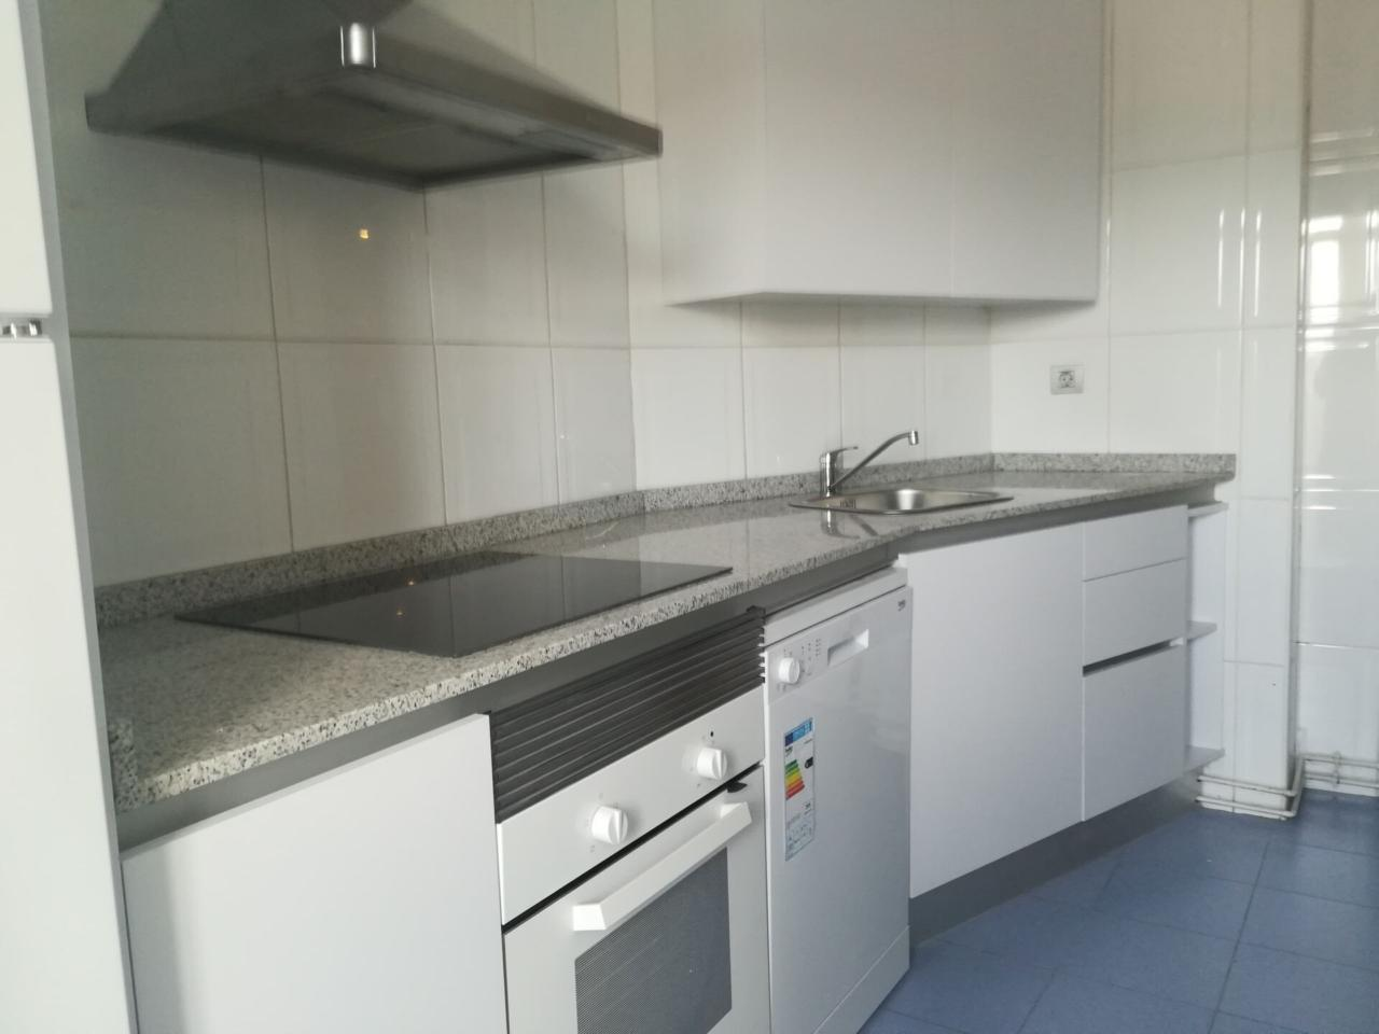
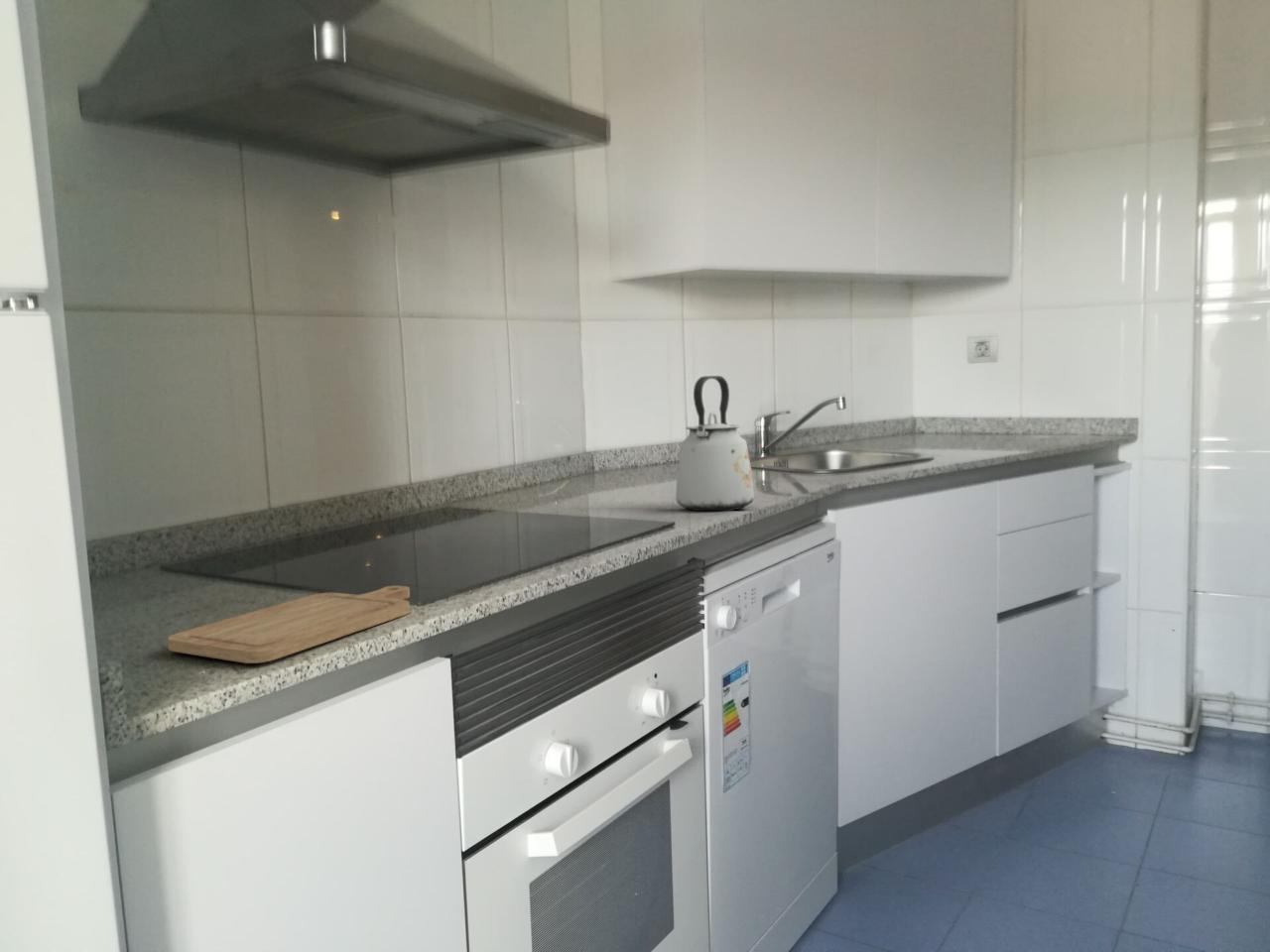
+ kettle (718, 441)
+ chopping board (316, 617)
